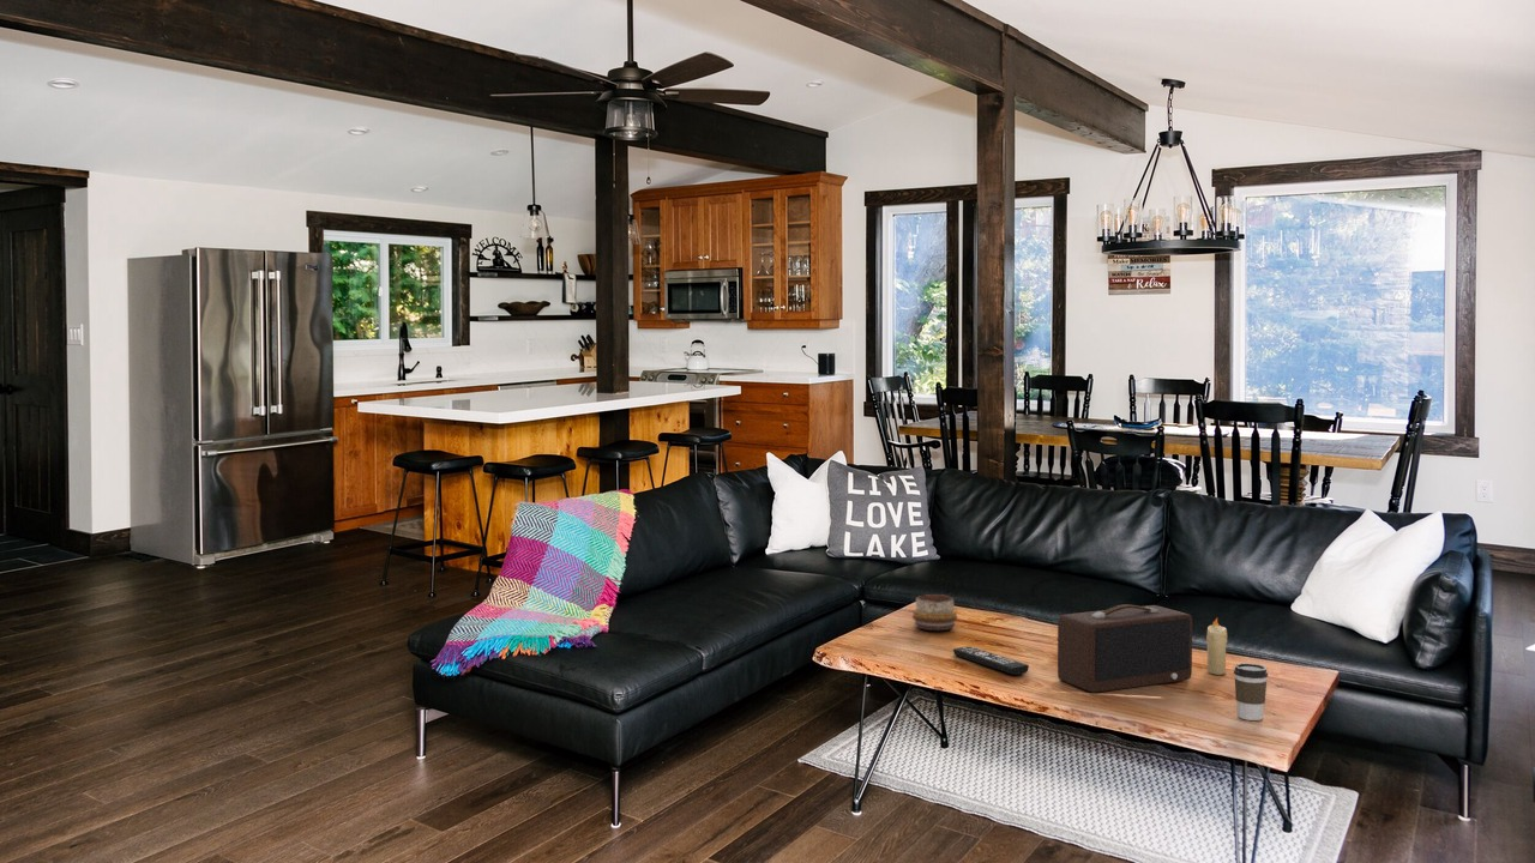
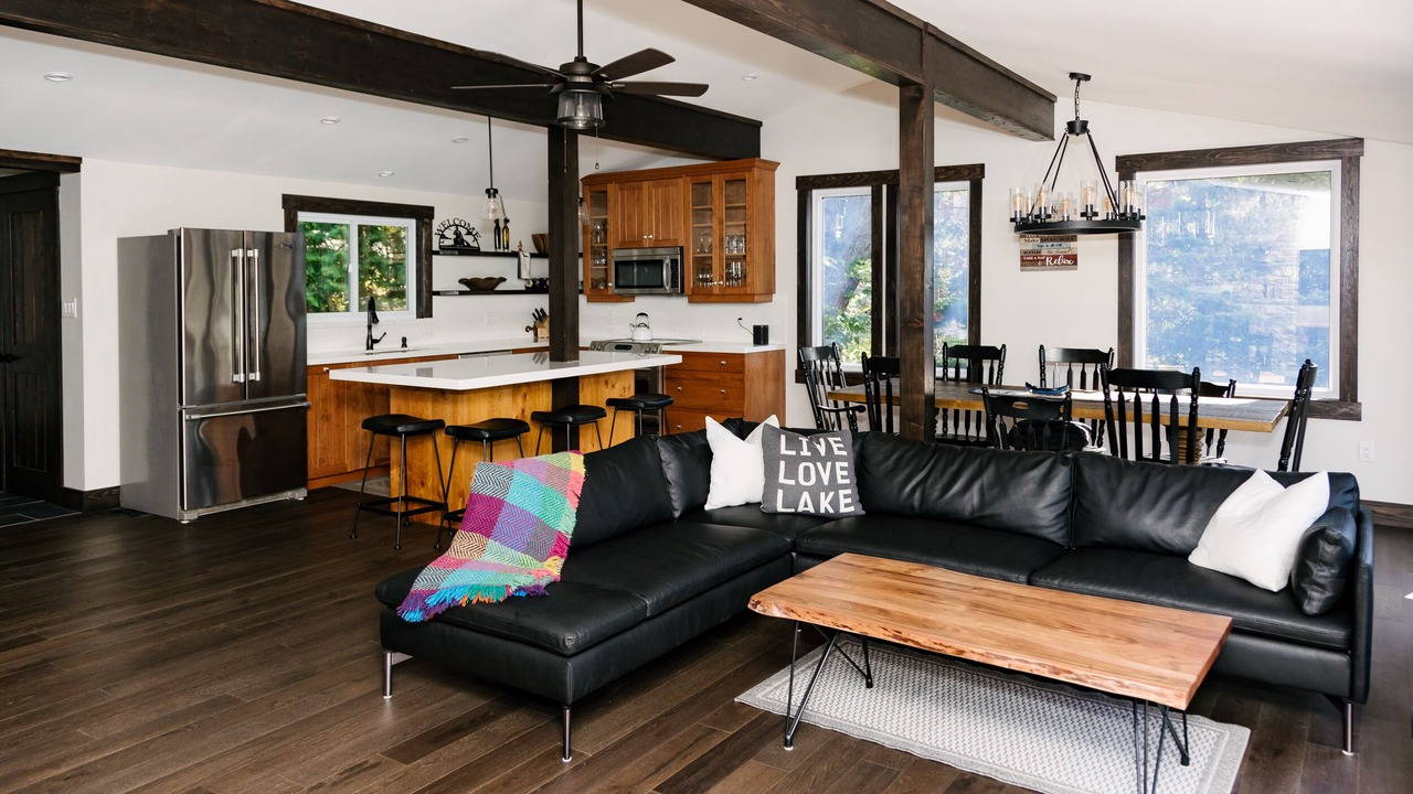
- speaker (1125, 642)
- remote control (989, 659)
- candle (1216, 645)
- decorative bowl (934, 612)
- coffee cup (1250, 692)
